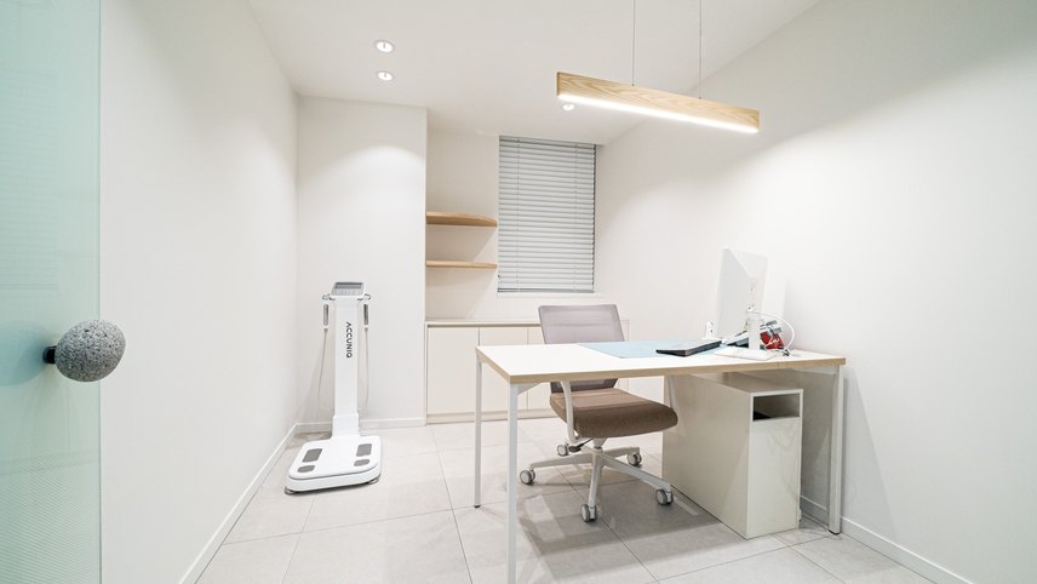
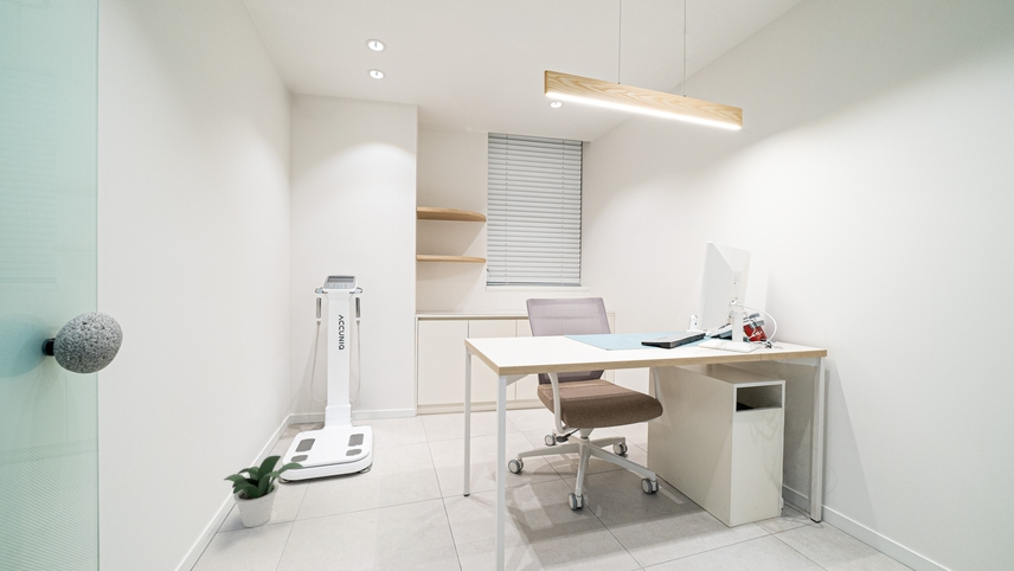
+ potted plant (263, 492)
